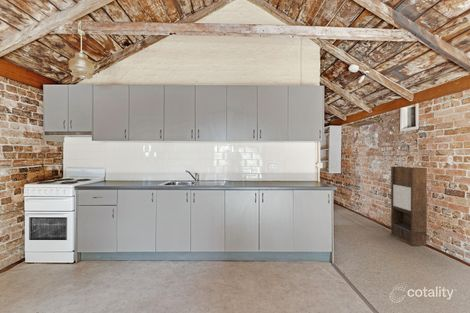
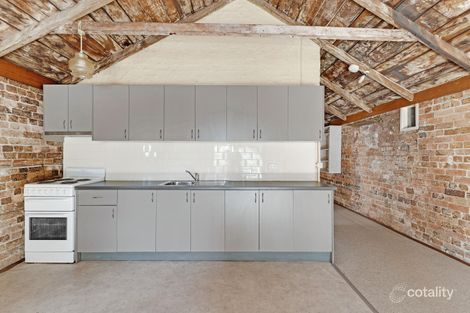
- shelving unit (407, 203)
